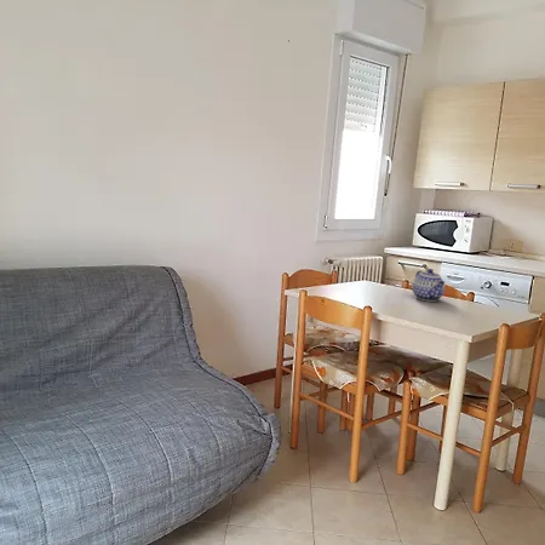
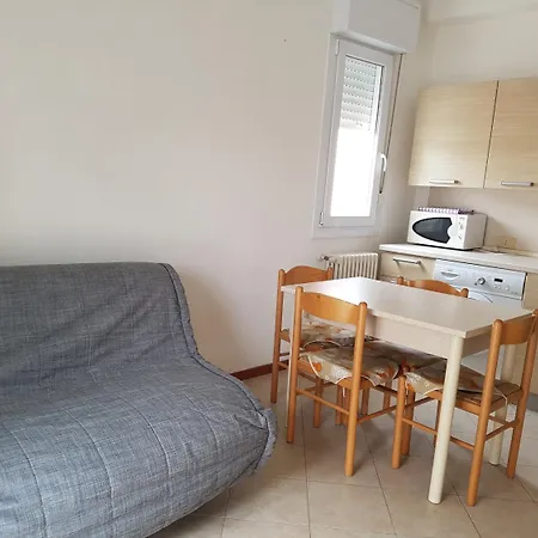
- teapot (429, 283)
